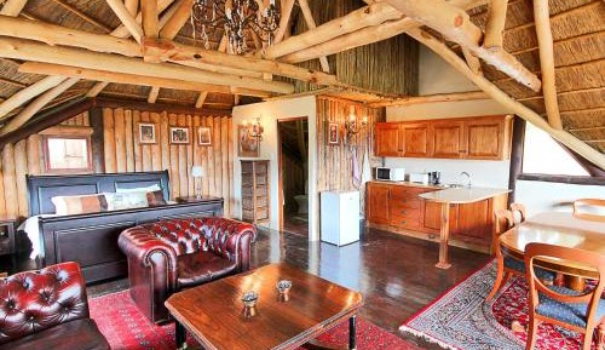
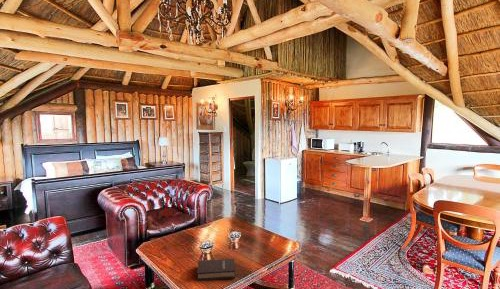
+ book (216, 268)
